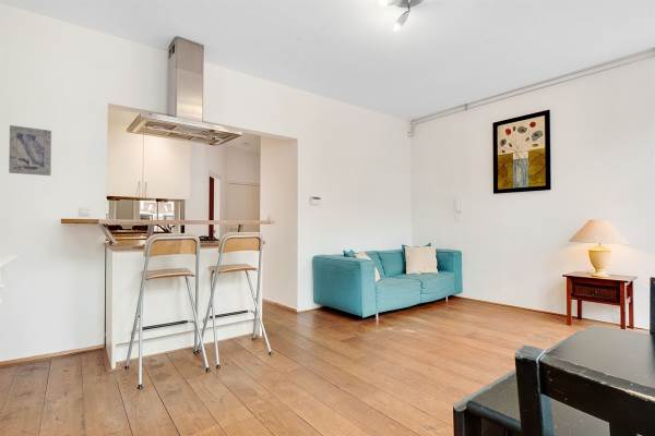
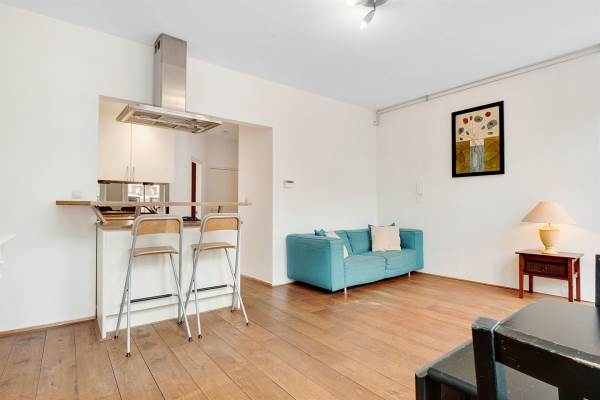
- wall art (31, 150)
